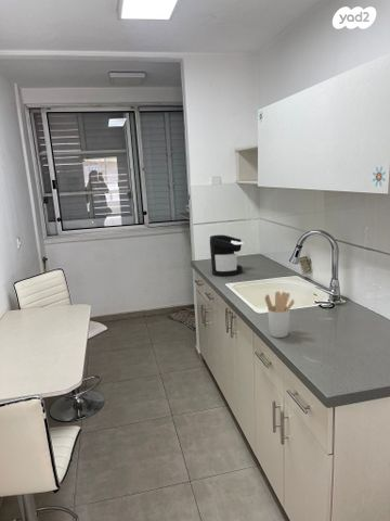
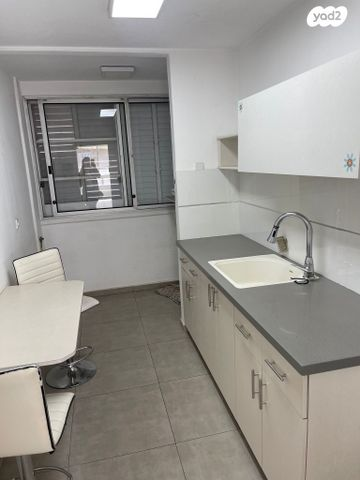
- coffee maker (226, 253)
- utensil holder (280, 313)
